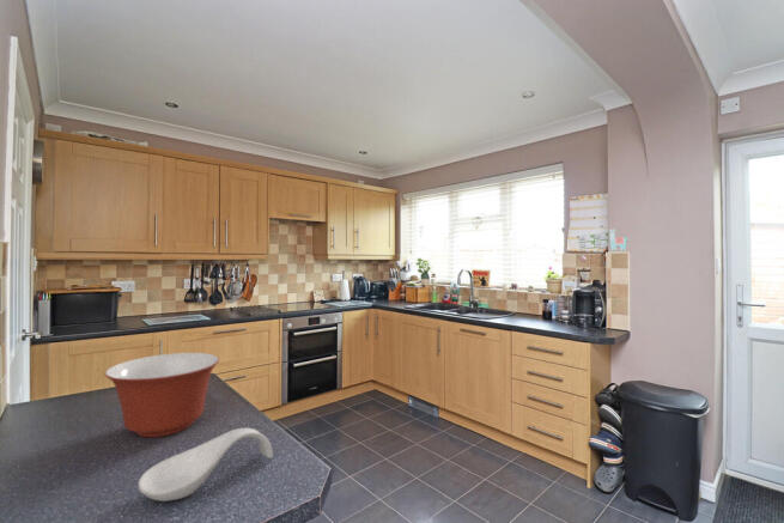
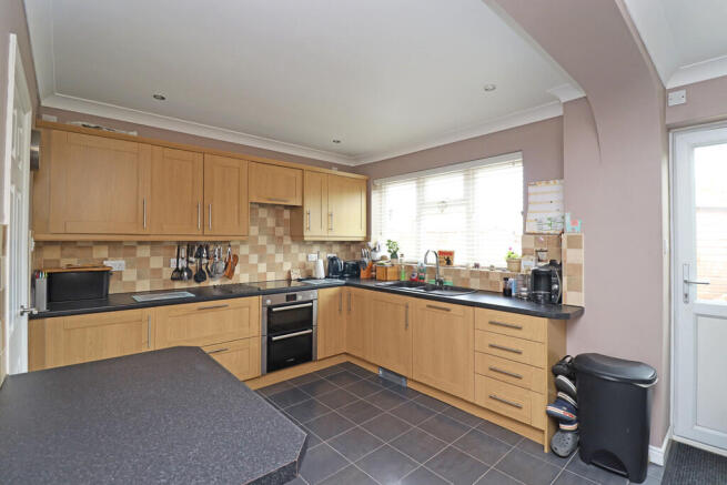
- spoon rest (211, 458)
- mixing bowl (165, 395)
